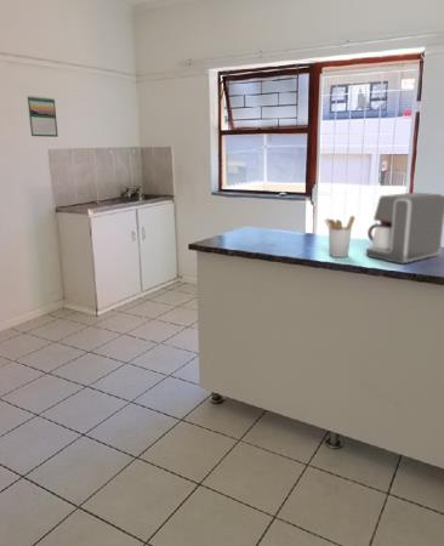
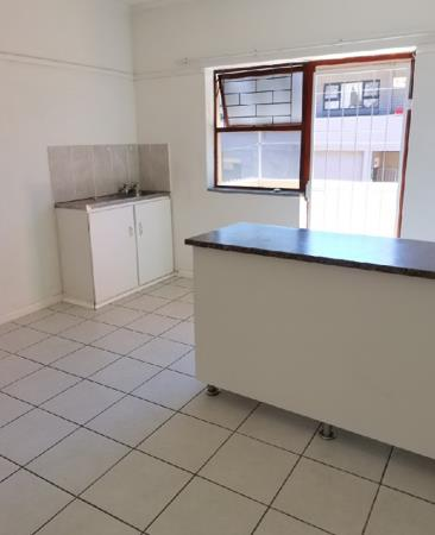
- utensil holder (337, 235)
- coffee maker (405, 226)
- calendar (42, 116)
